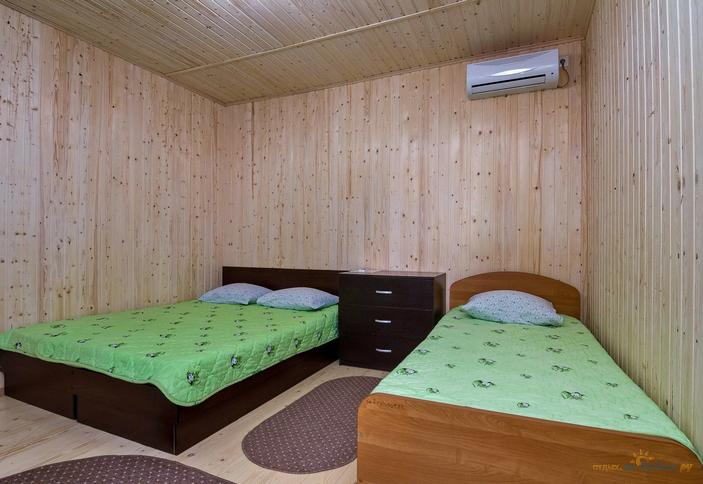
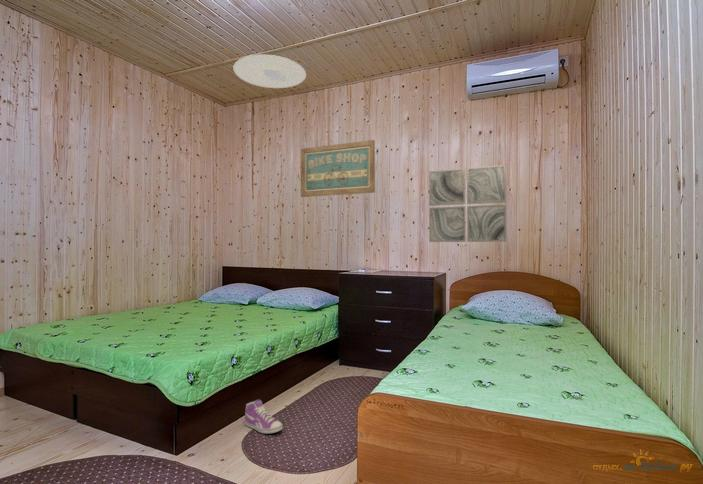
+ wall art (467, 206)
+ ceiling light (270, 69)
+ wall art (336, 169)
+ sneaker (262, 415)
